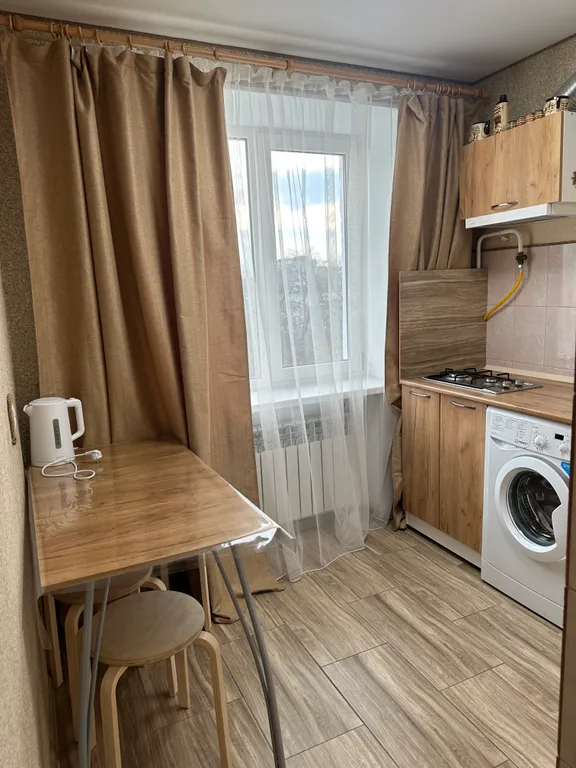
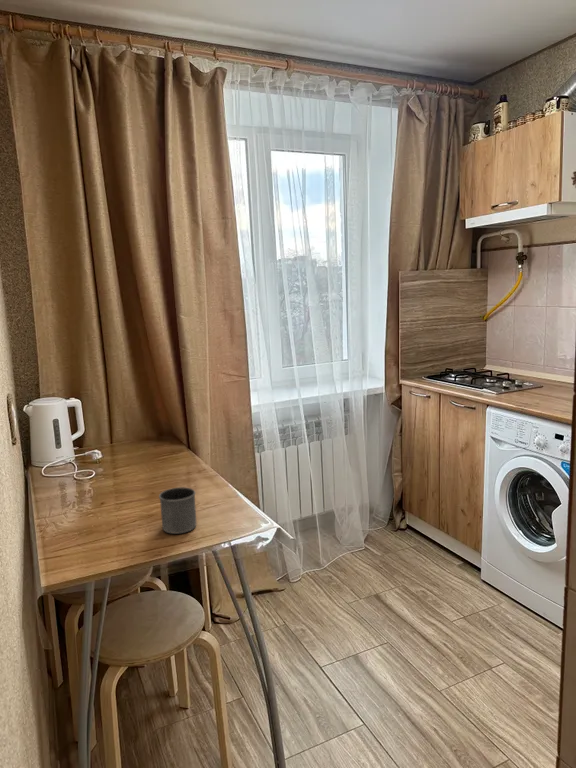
+ mug (177, 508)
